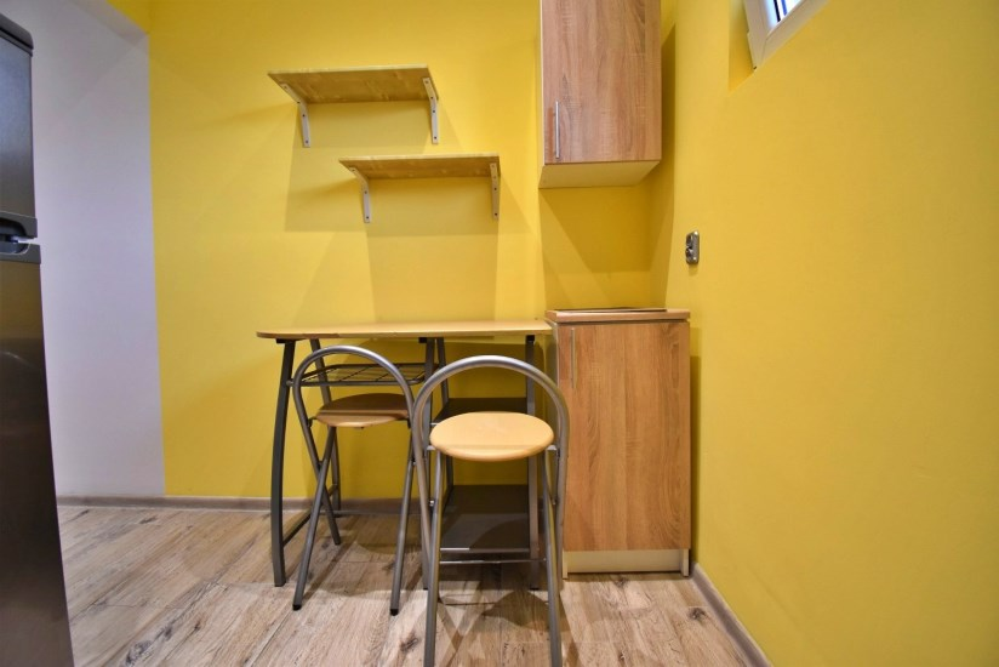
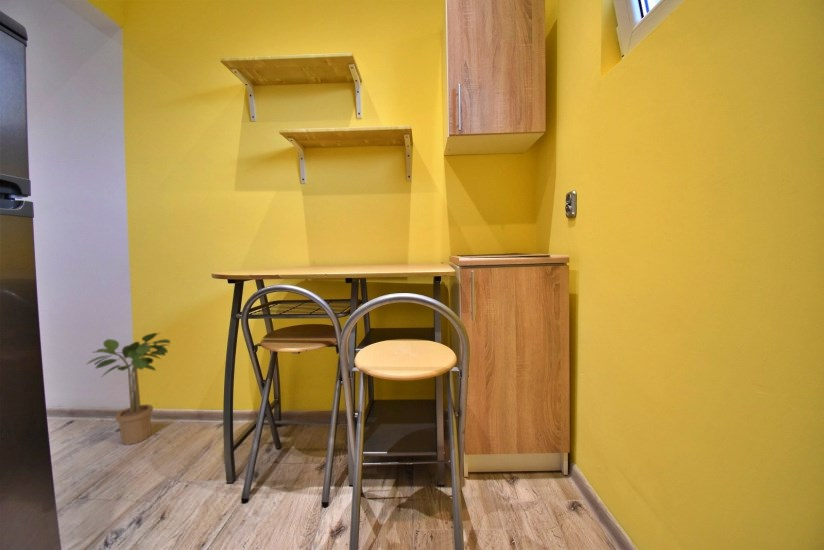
+ potted plant (138, 384)
